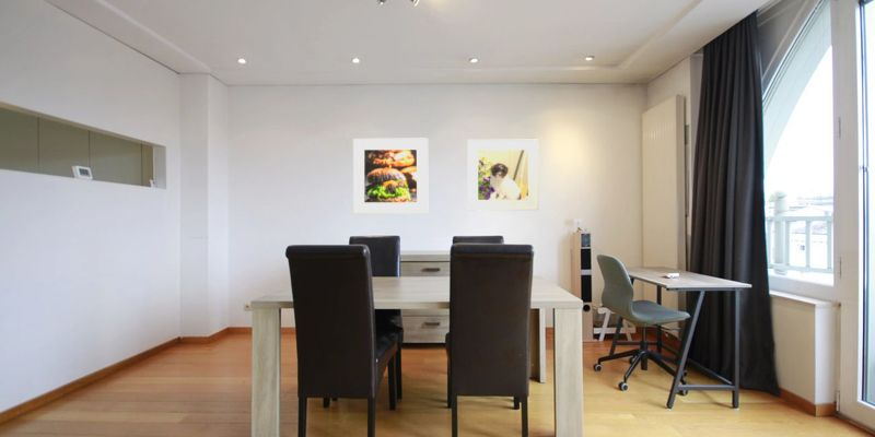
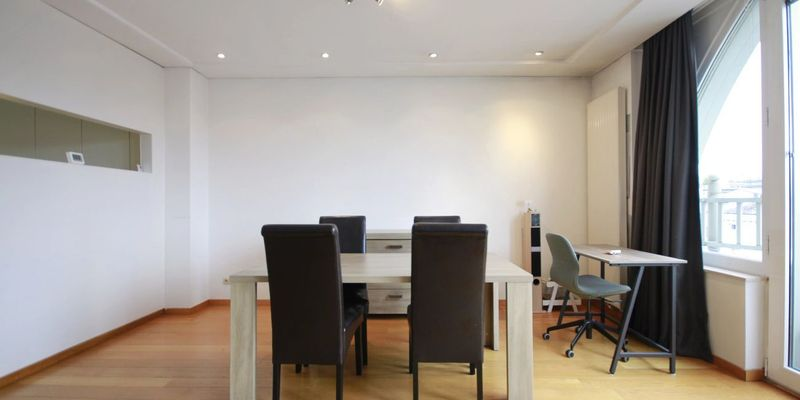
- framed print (390, 176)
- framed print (502, 175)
